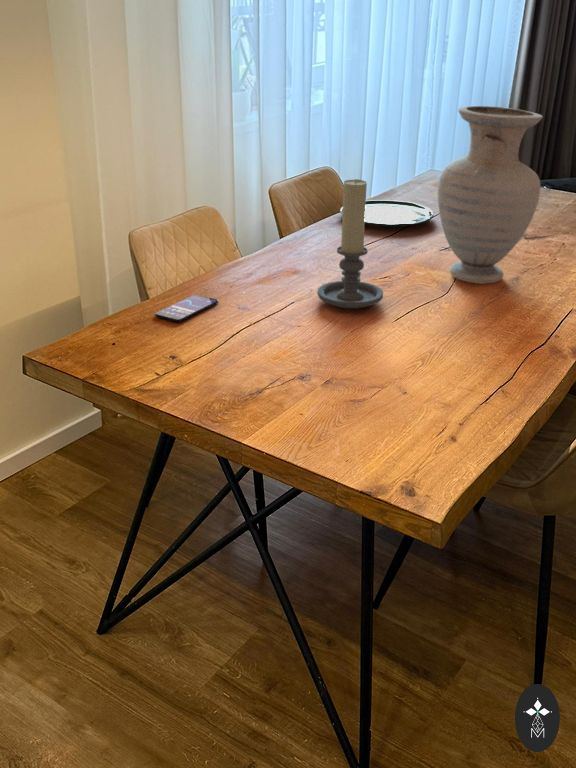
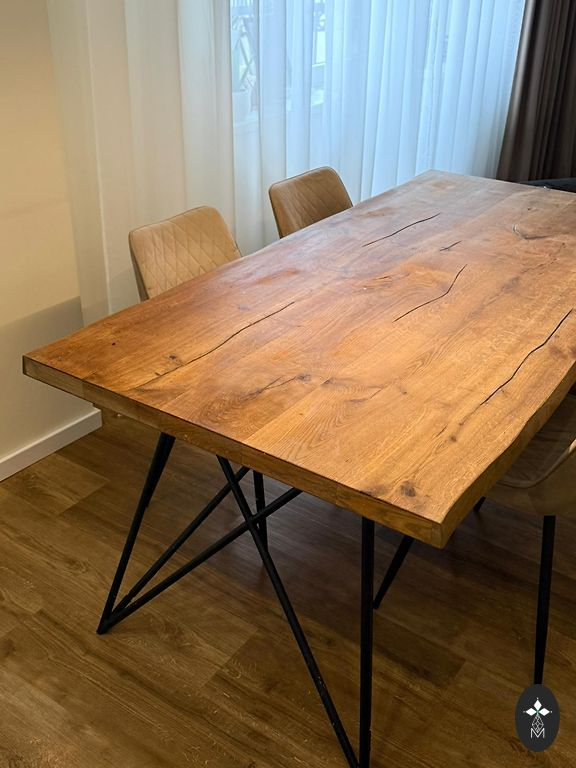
- vase (487, 196)
- plate (386, 214)
- smartphone (187, 307)
- candle holder (354, 240)
